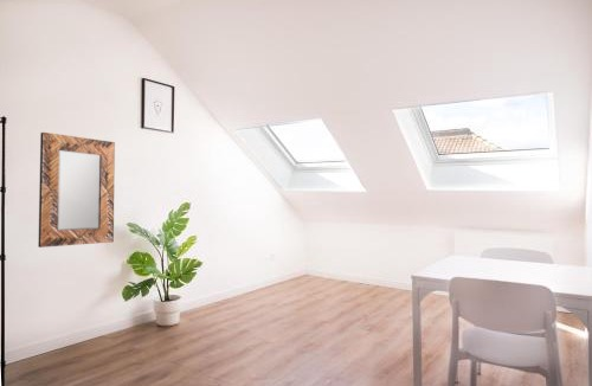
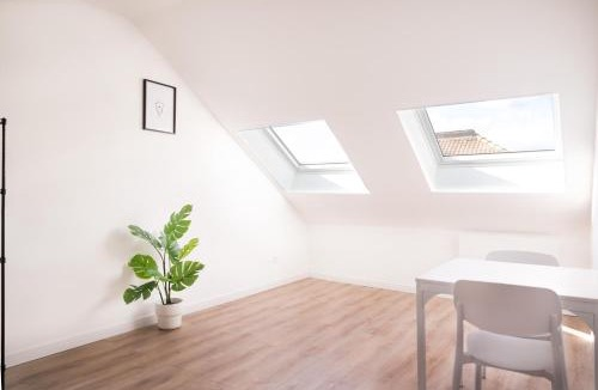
- home mirror (79, 191)
